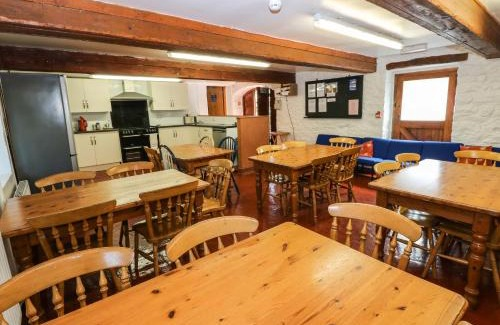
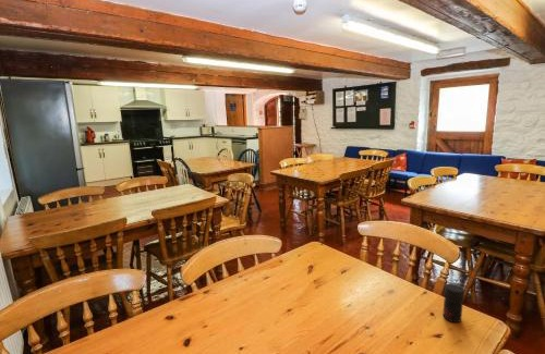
+ jar (452, 302)
